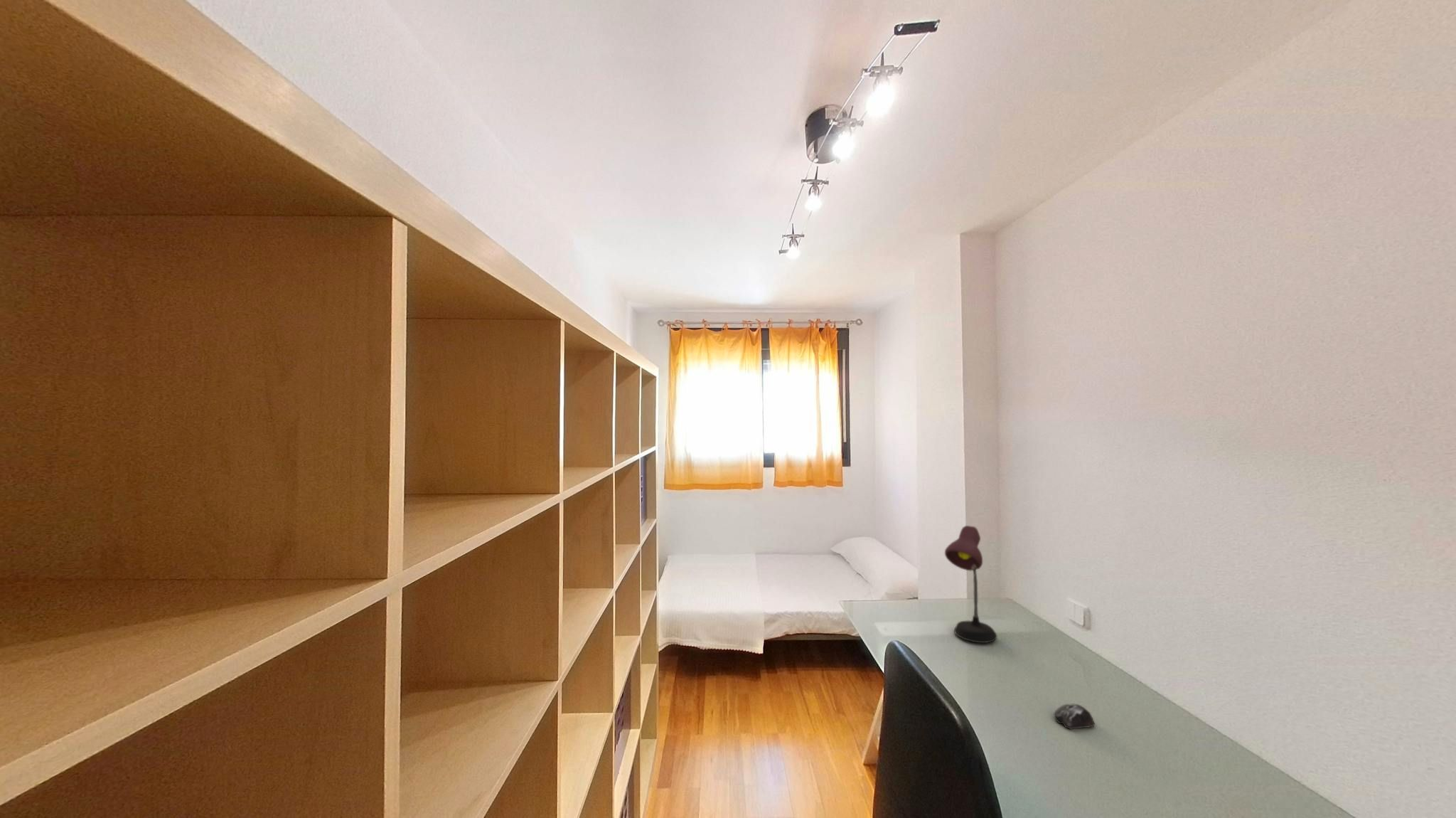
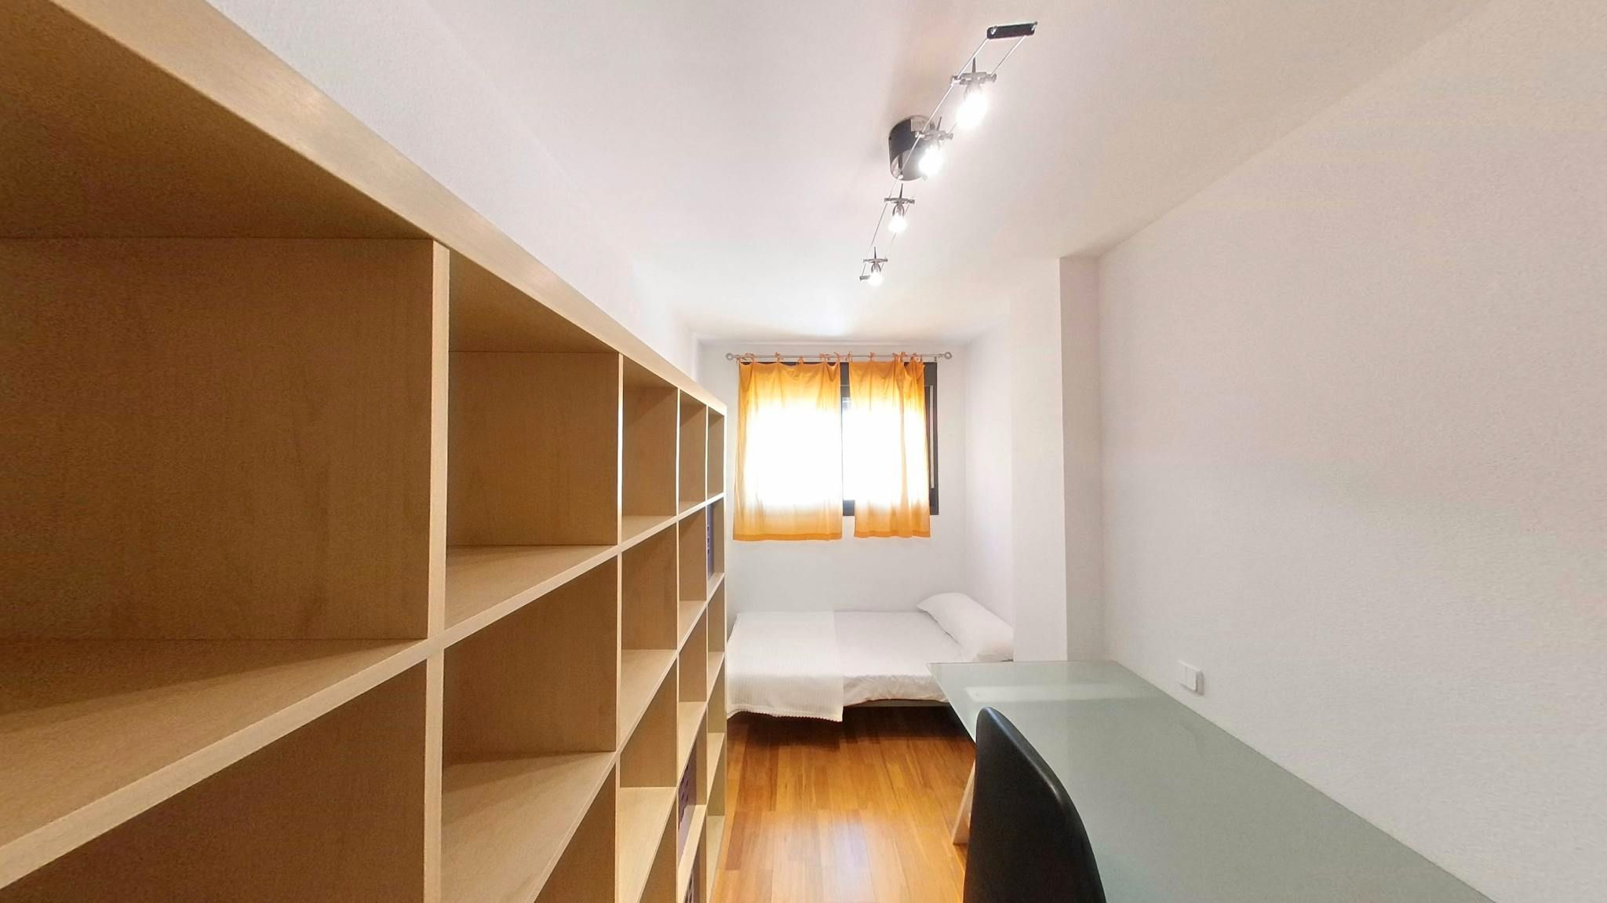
- desk lamp (973, 582)
- computer mouse (1074, 713)
